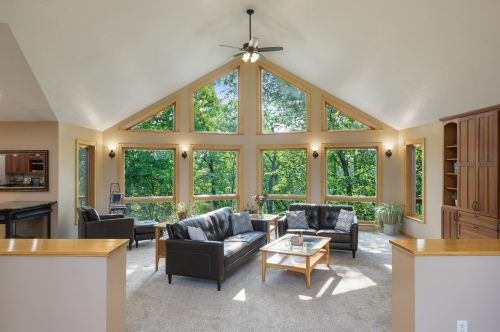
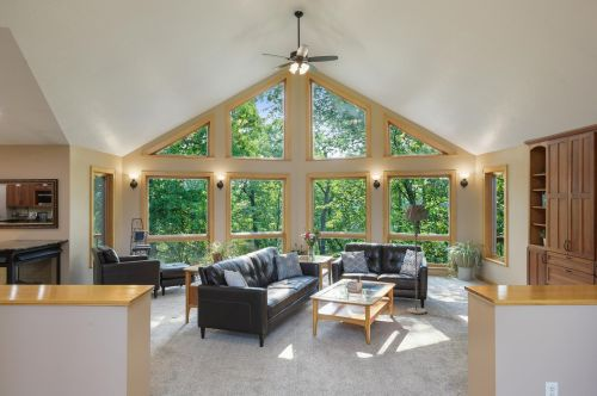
+ floor lamp (416, 258)
